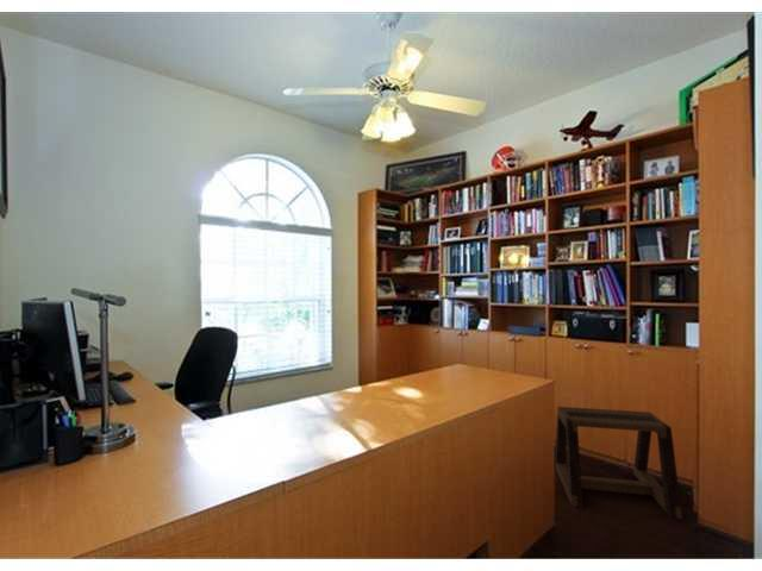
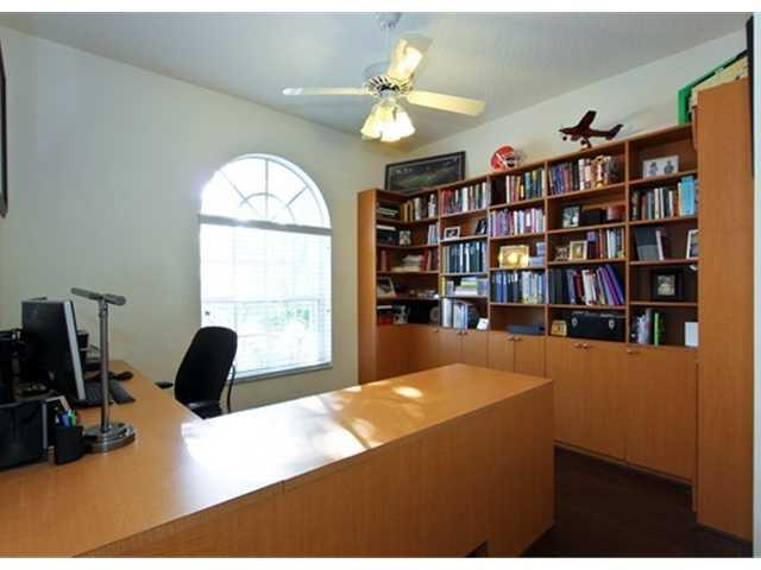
- stool (612, 428)
